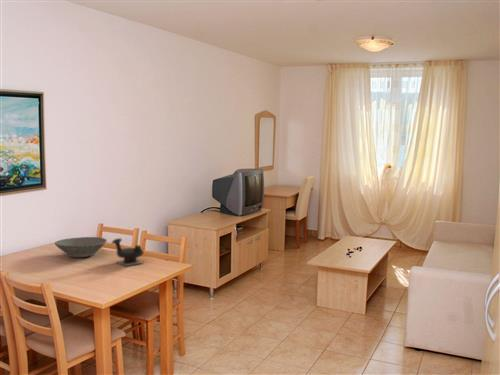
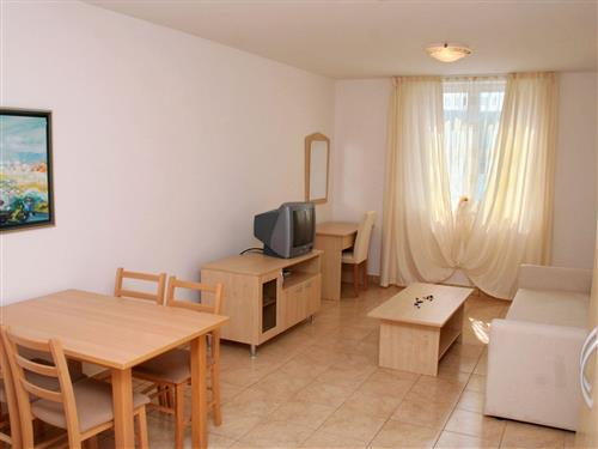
- bowl (81, 248)
- teapot (129, 250)
